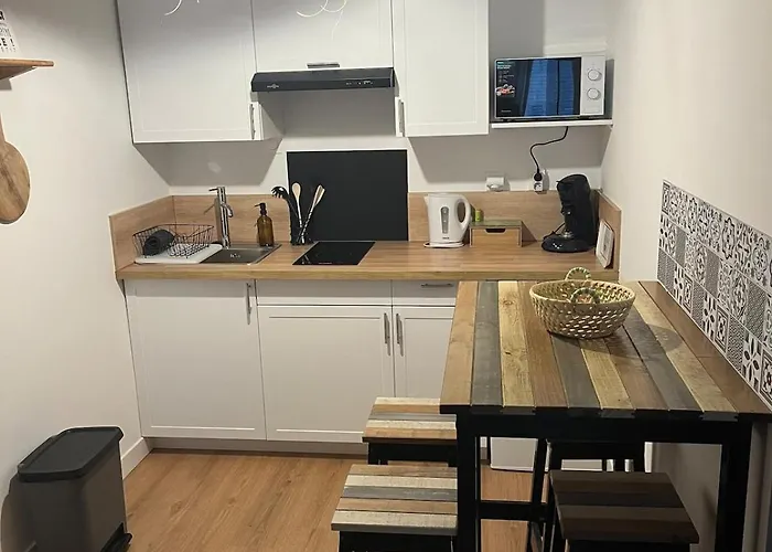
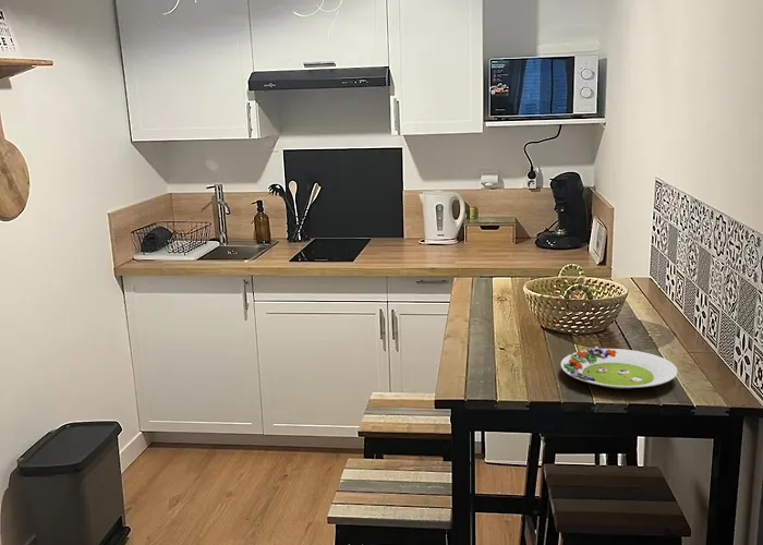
+ salad plate (617, 370)
